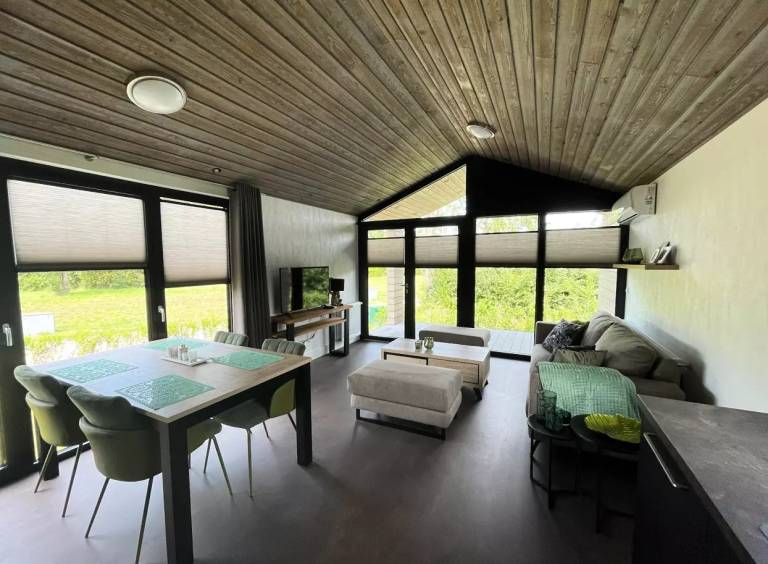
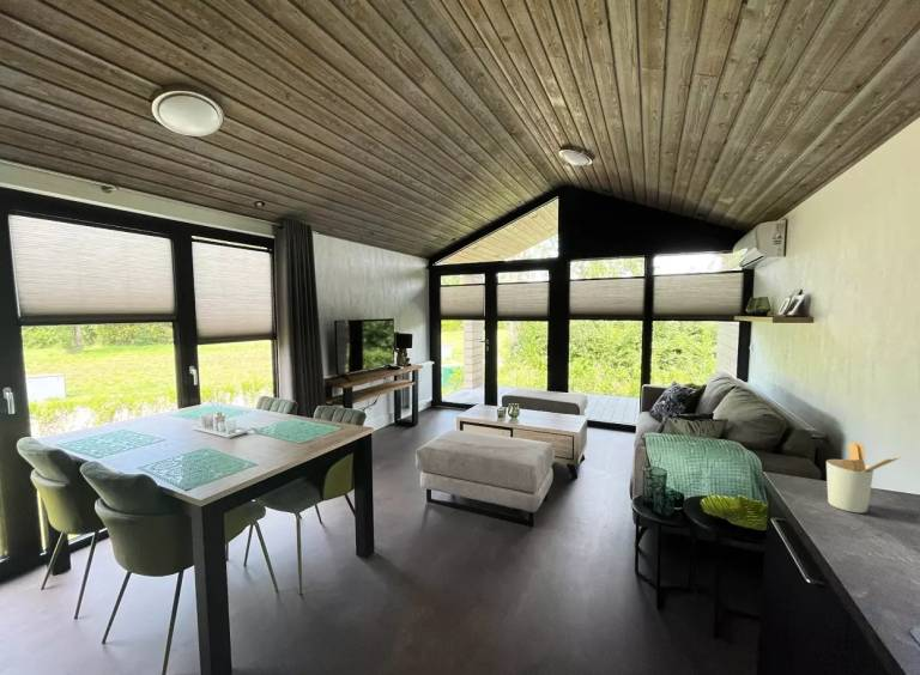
+ utensil holder (860, 479)
